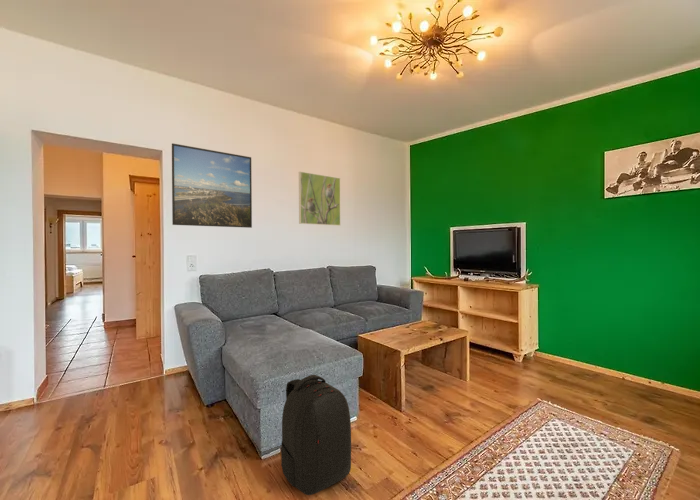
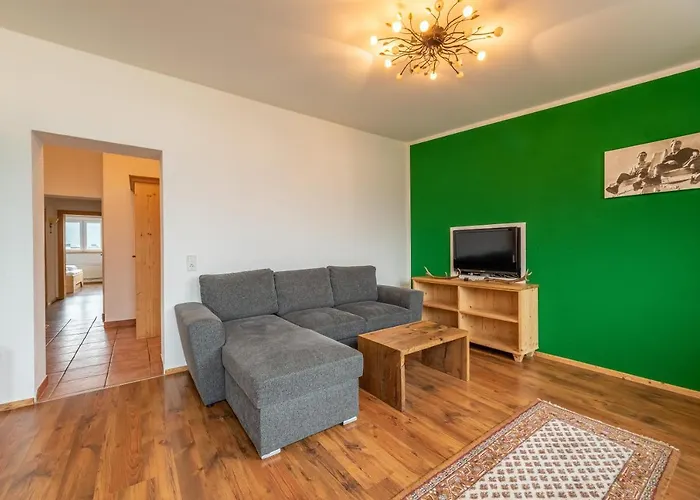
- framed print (320, 199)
- backpack (314, 425)
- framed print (214, 188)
